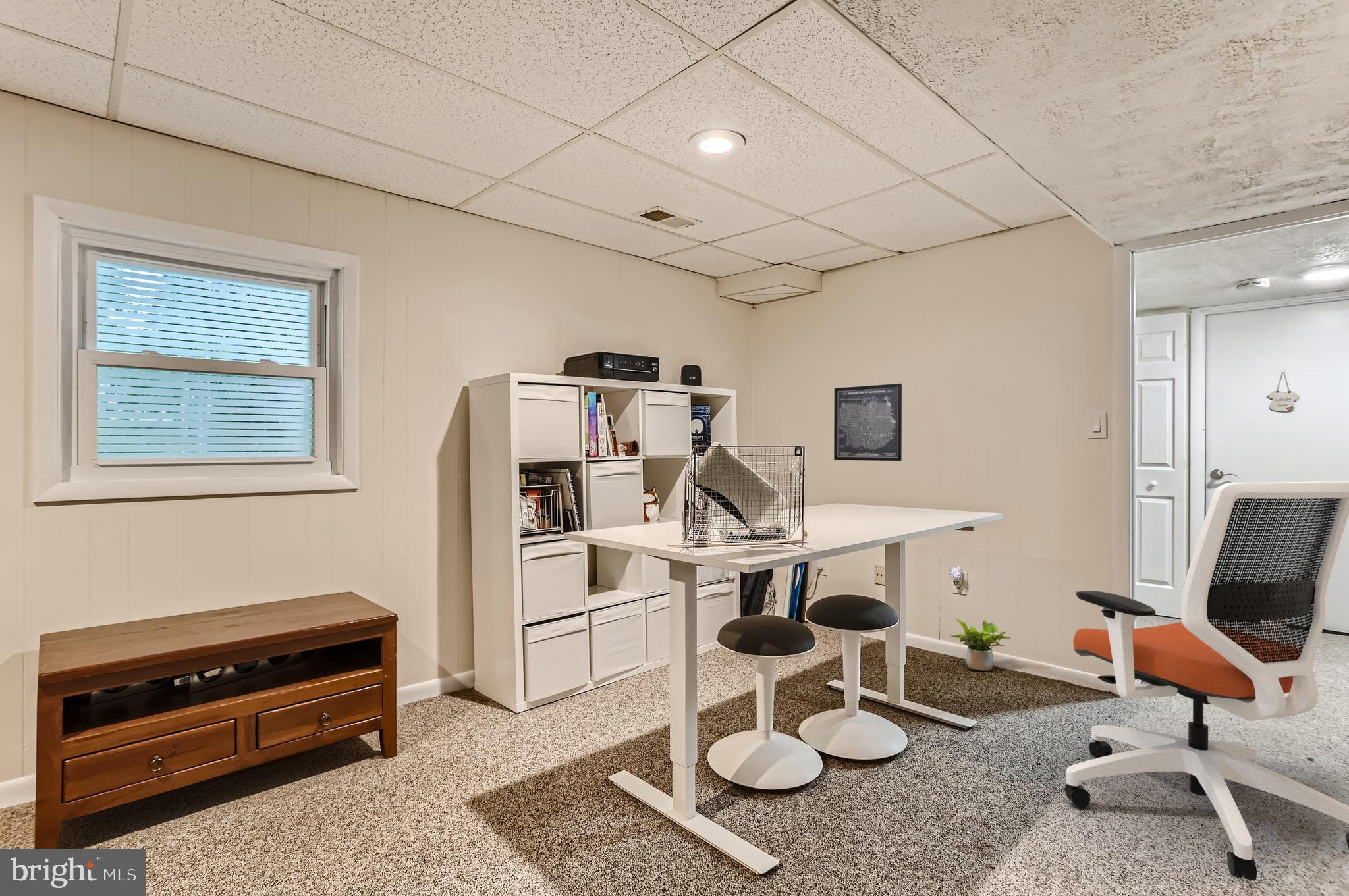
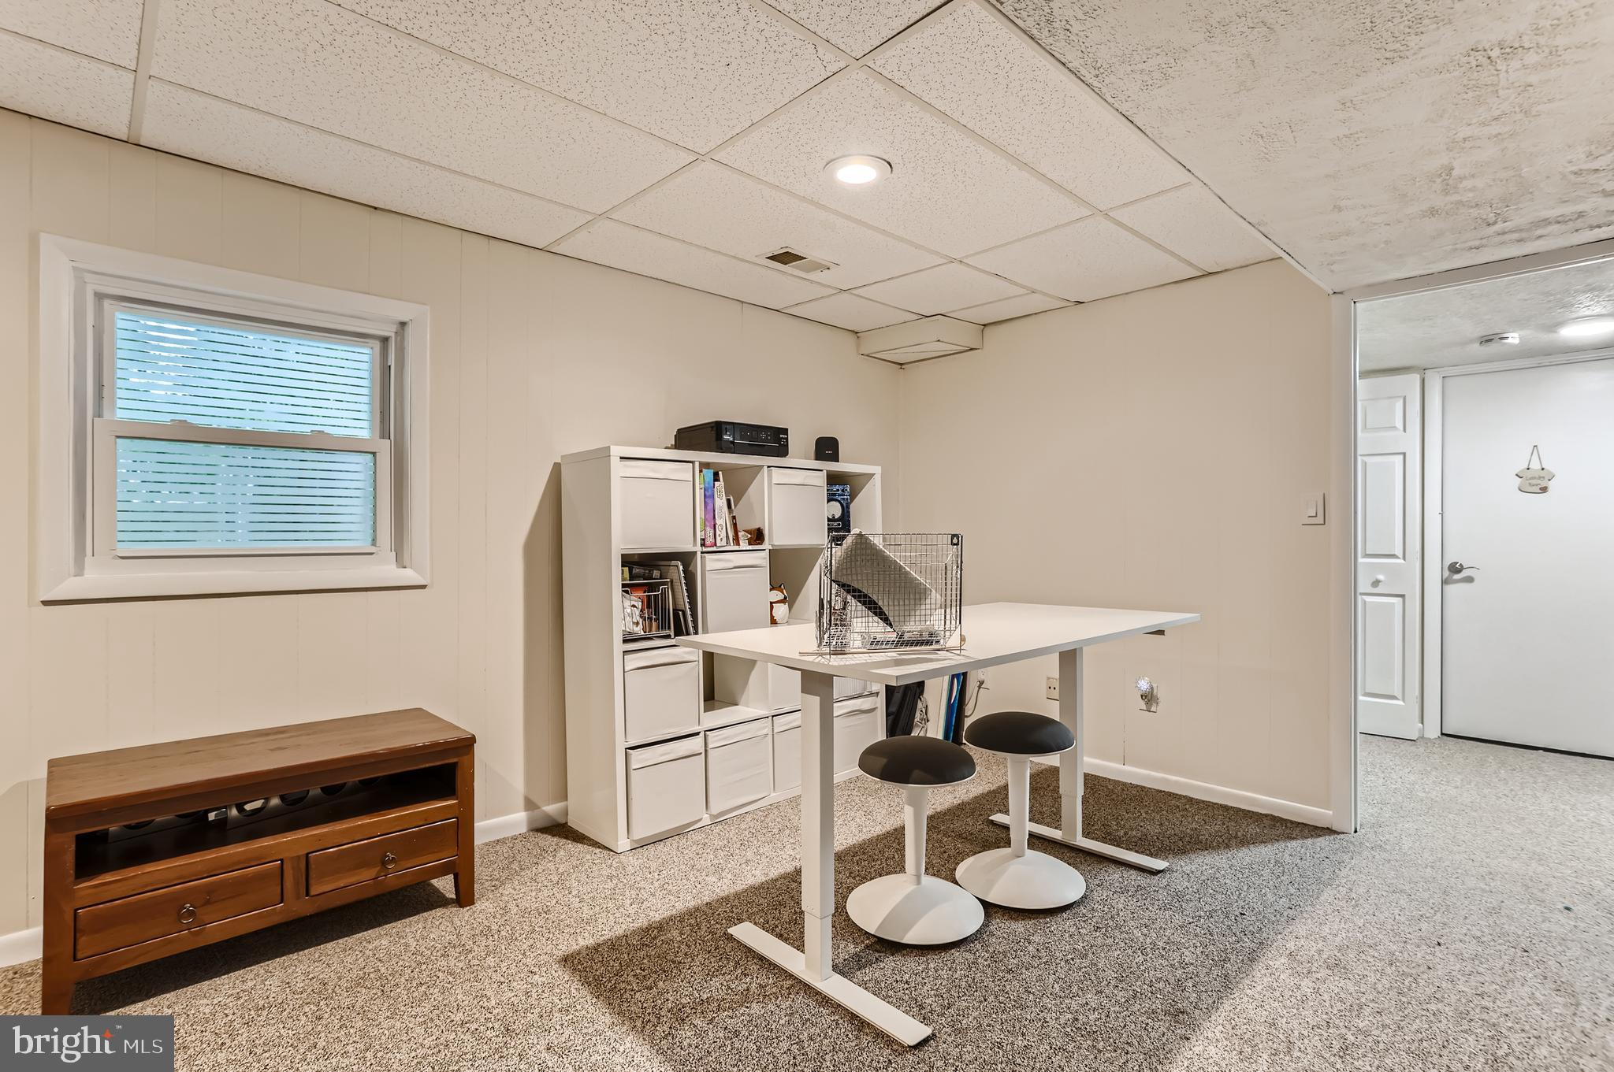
- office chair (1189, 640)
- potted plant (980, 645)
- wall art (866, 423)
